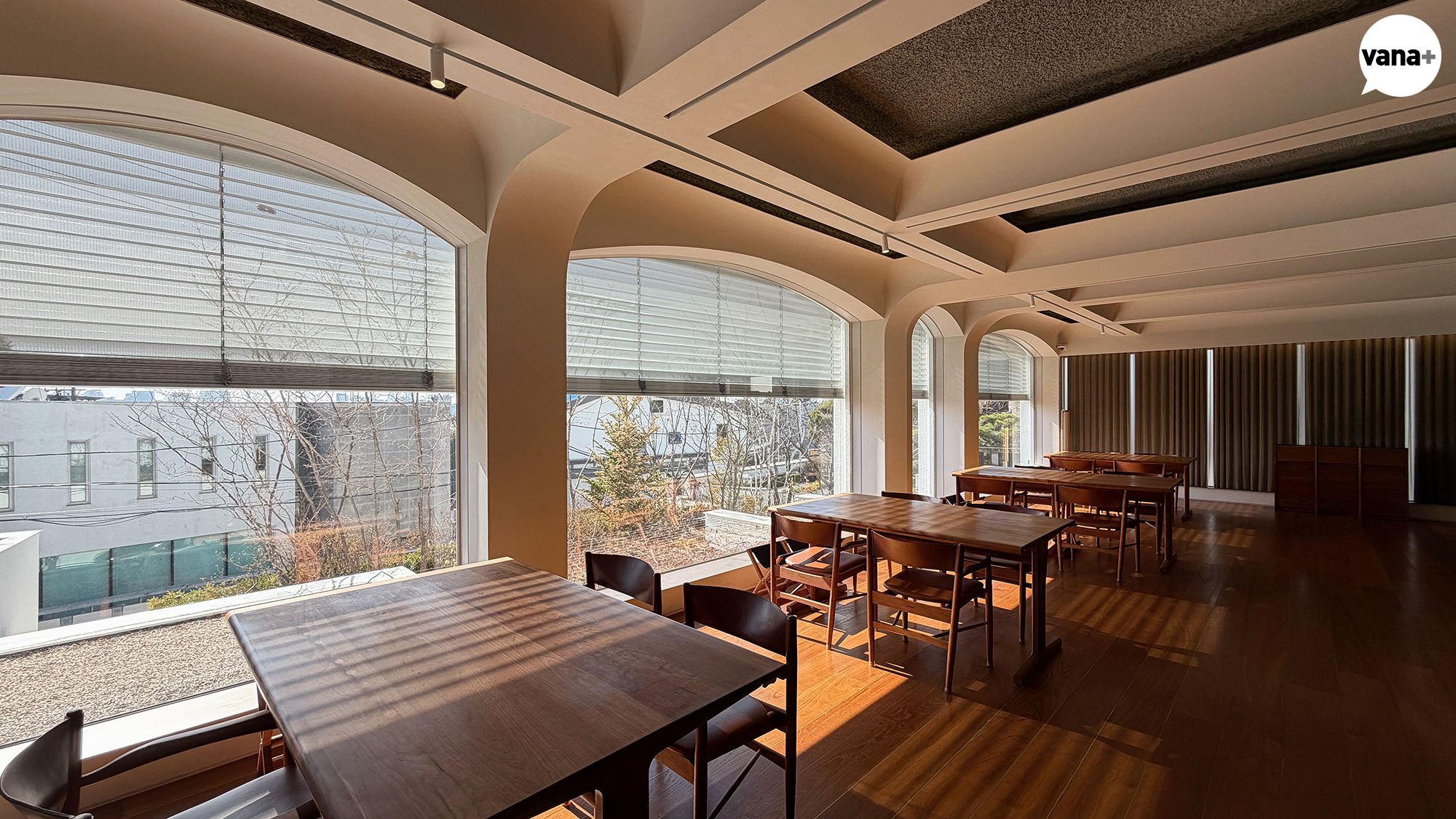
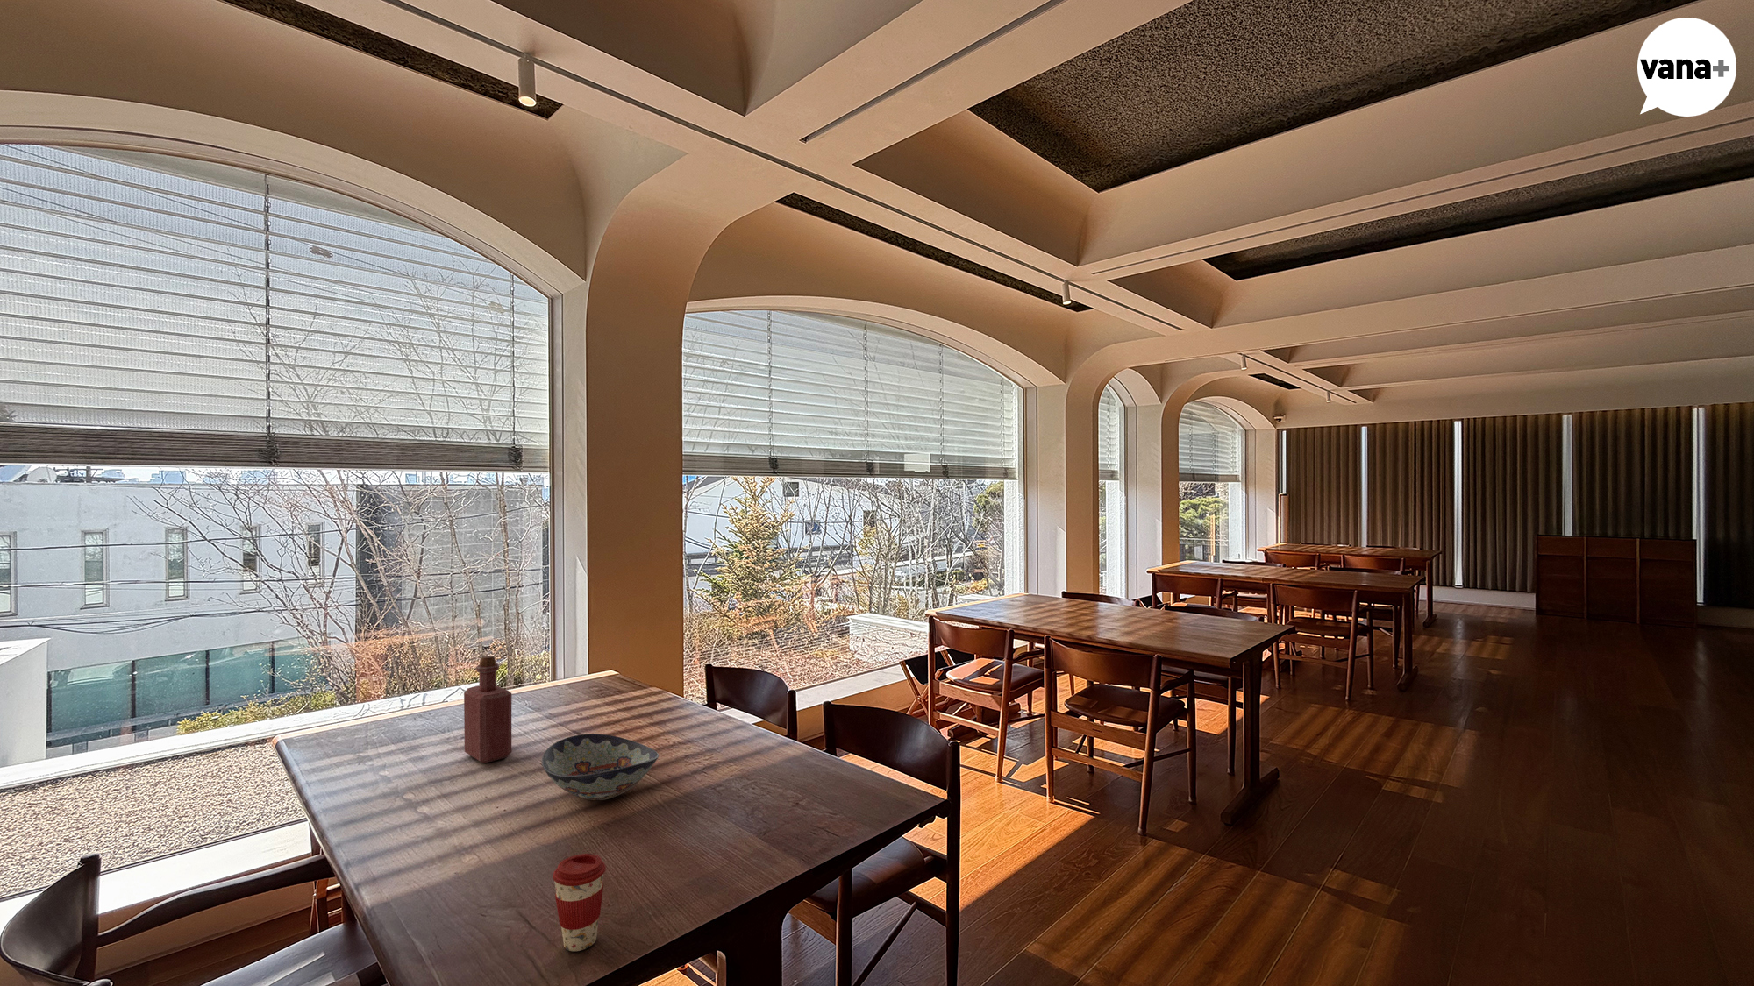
+ decorative bowl (601, 771)
+ bottle (488, 705)
+ coffee cup (579, 902)
